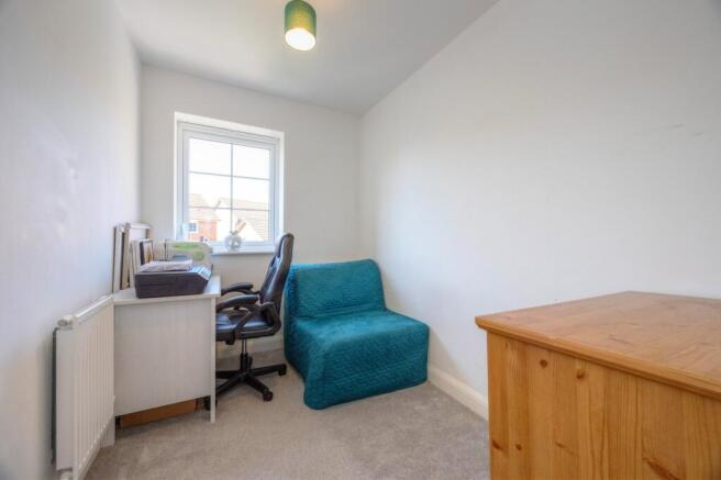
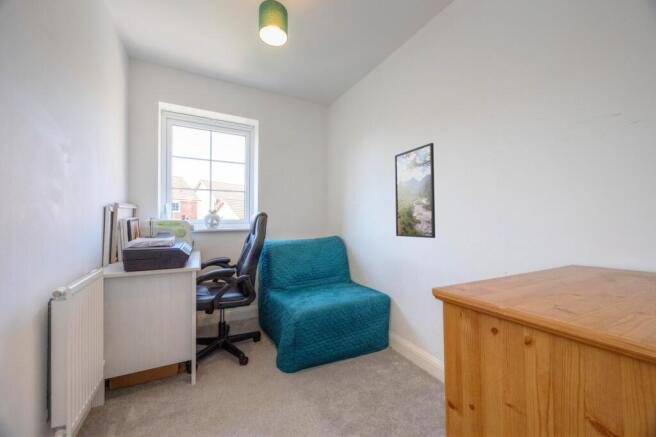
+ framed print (413, 193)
